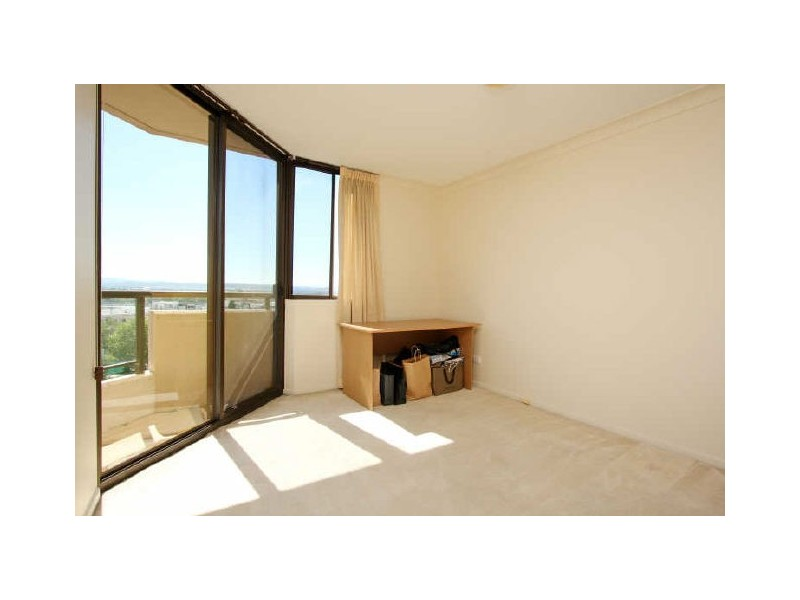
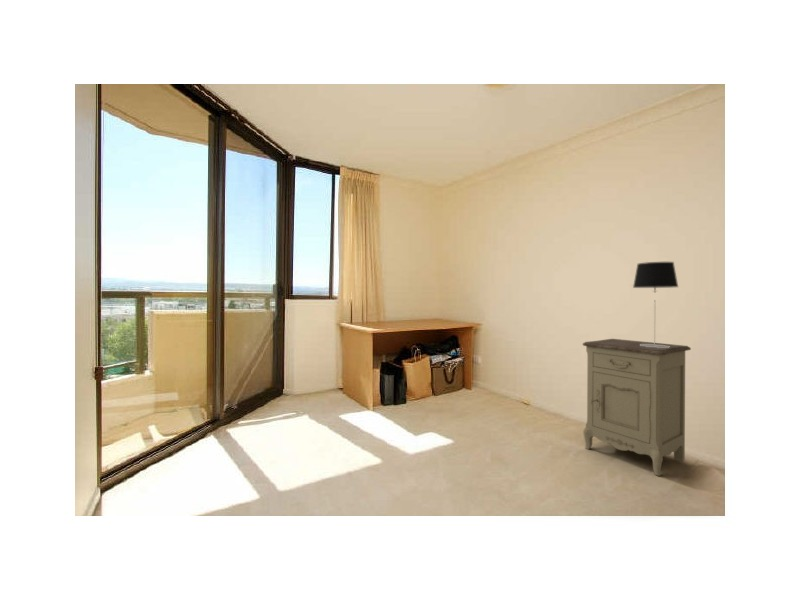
+ nightstand (630, 399)
+ table lamp (654, 304)
